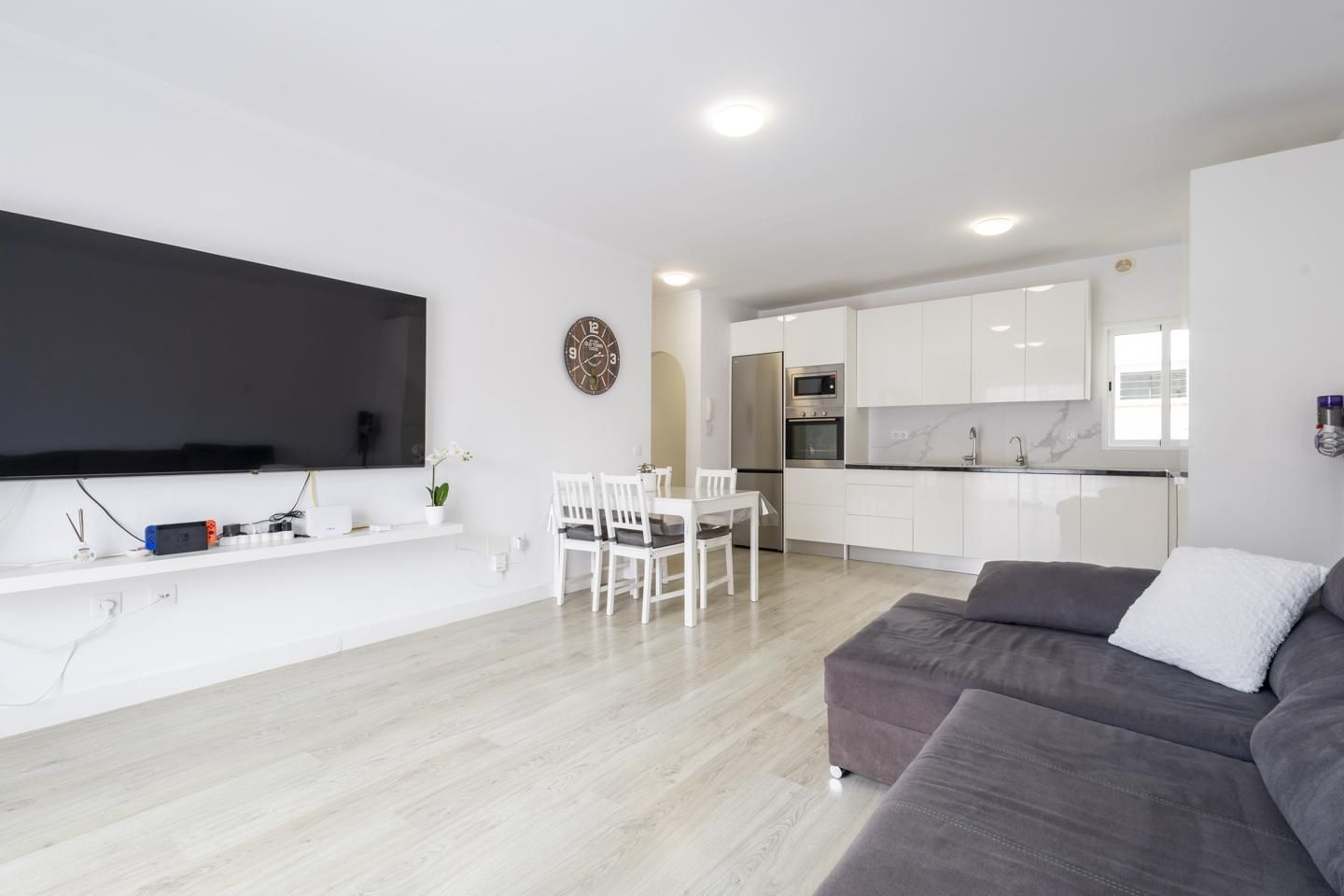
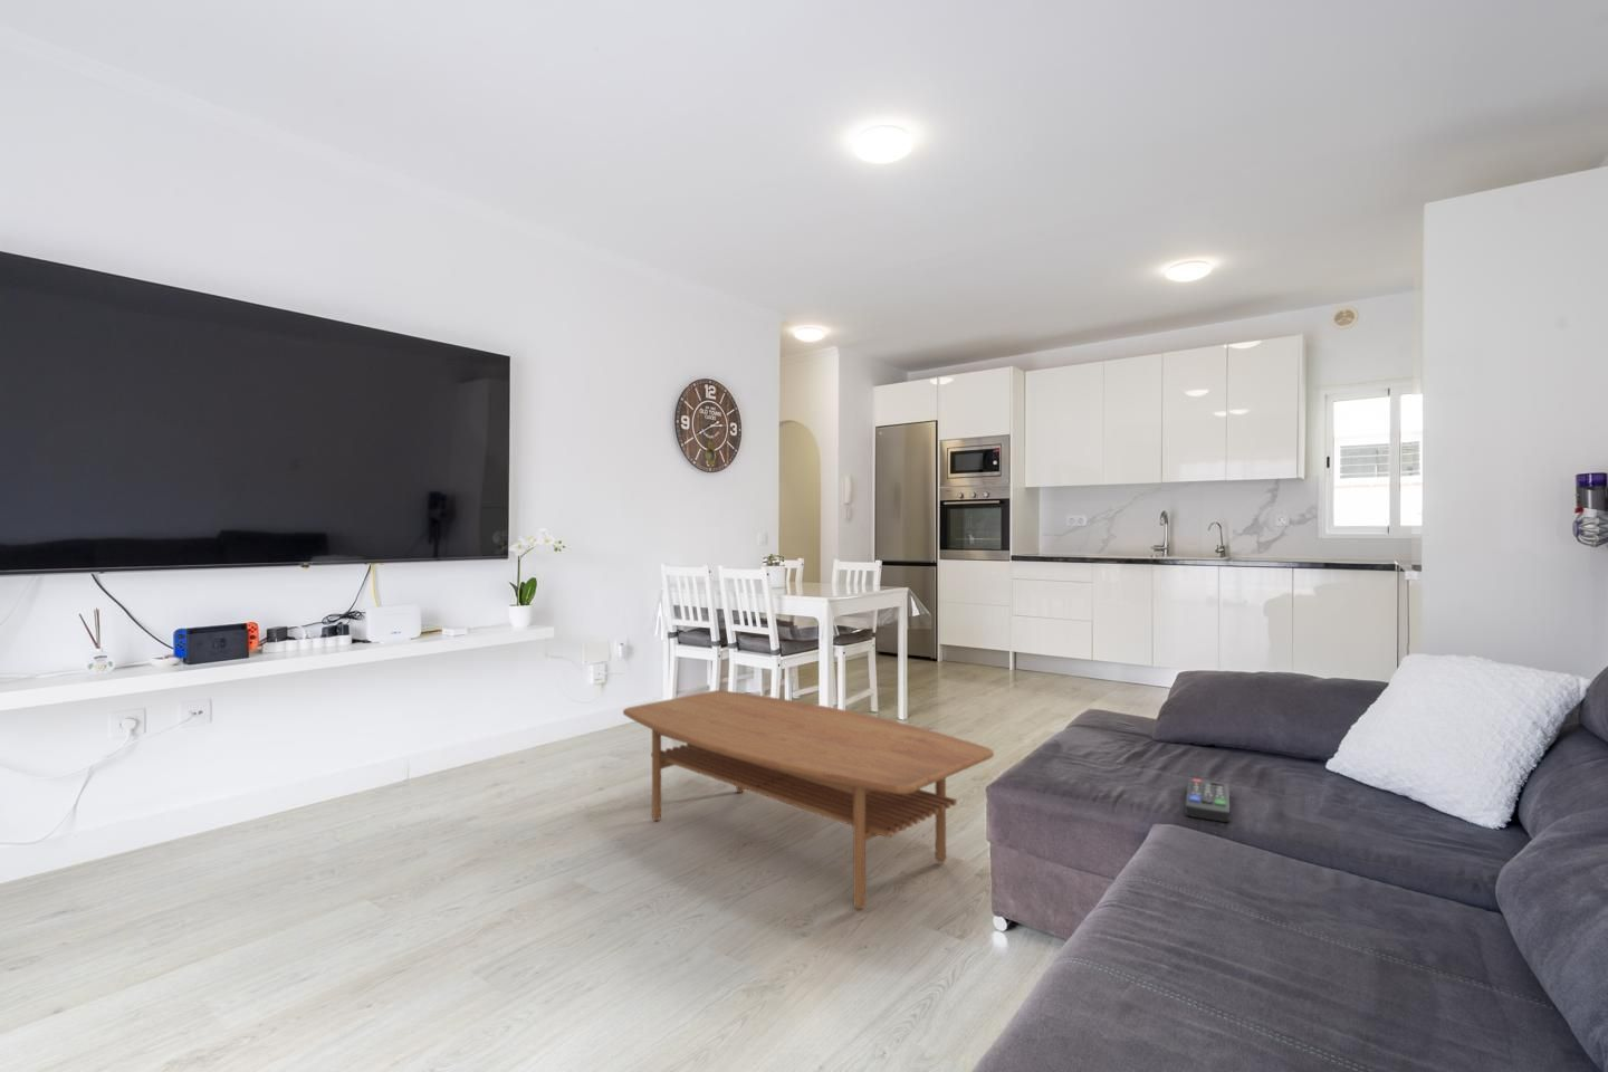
+ remote control (1207, 798)
+ coffee table (788, 782)
